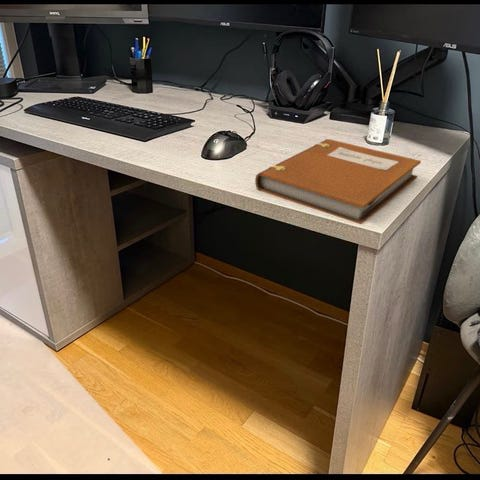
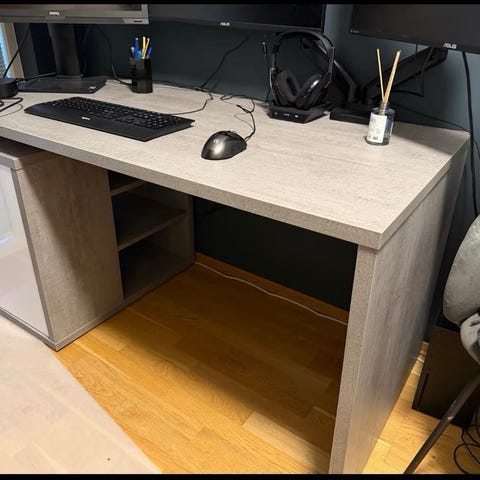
- notebook (340, 173)
